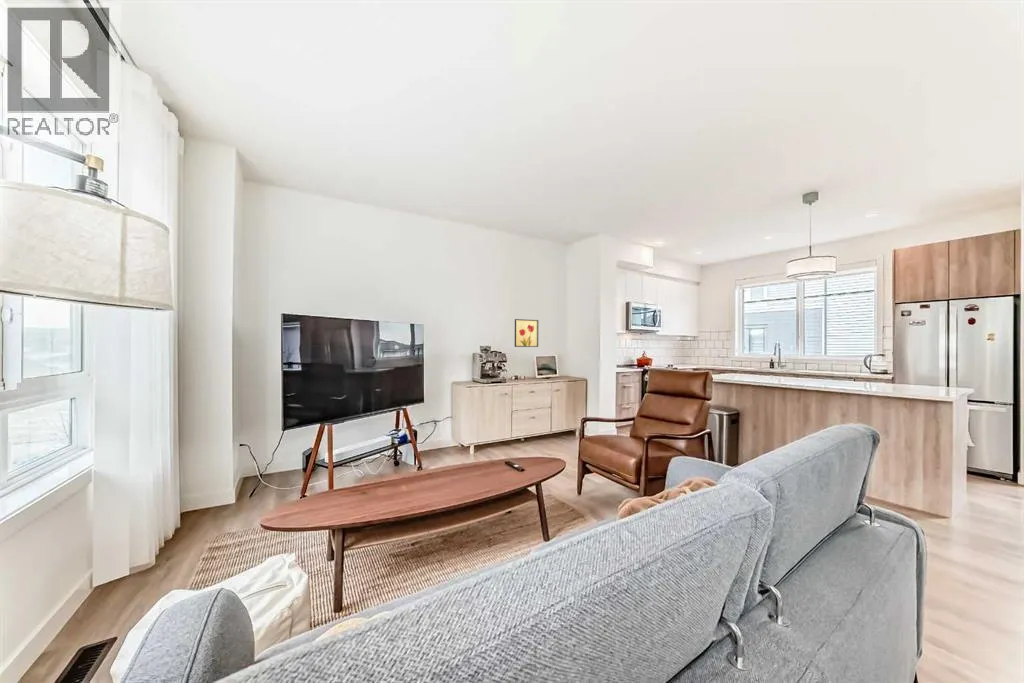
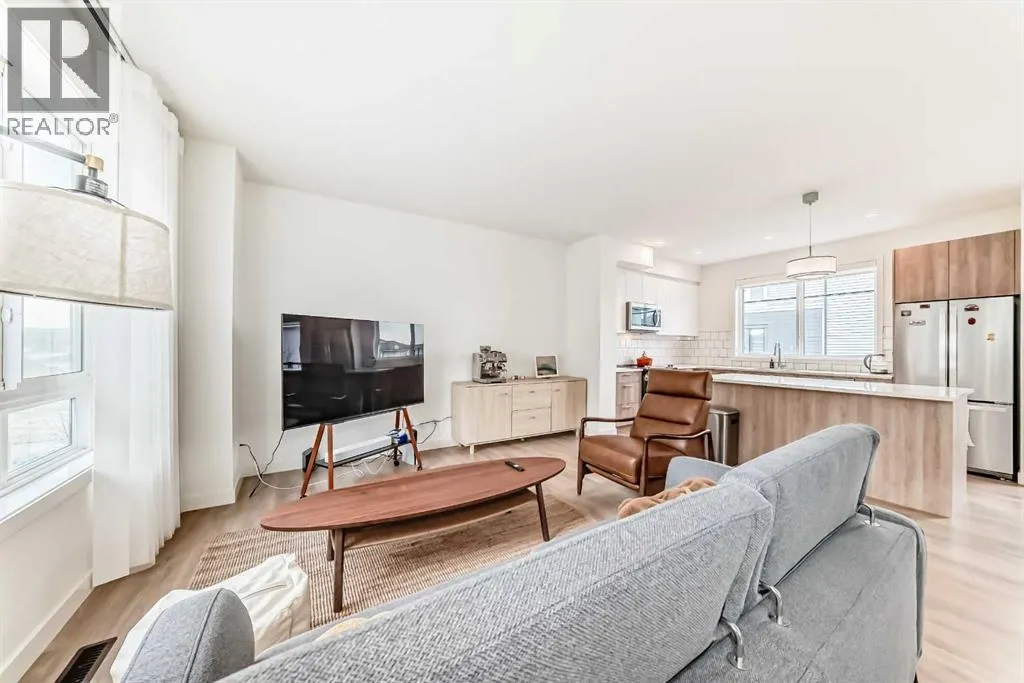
- wall art (526, 333)
